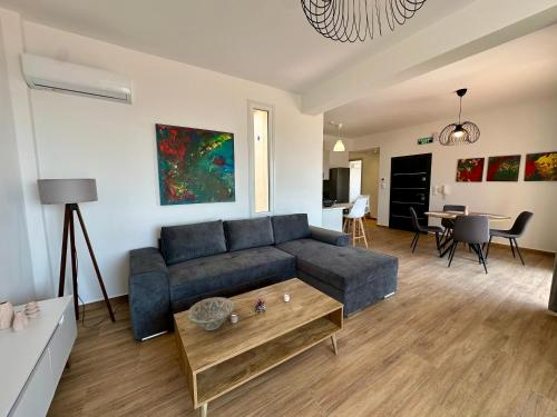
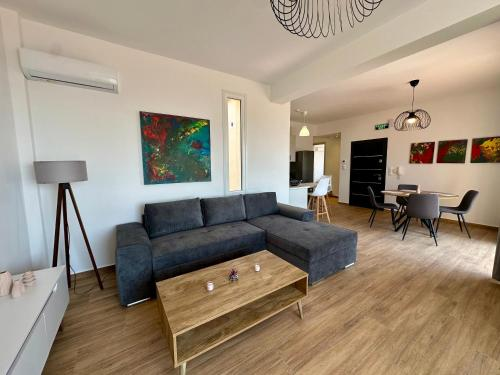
- decorative bowl (212, 316)
